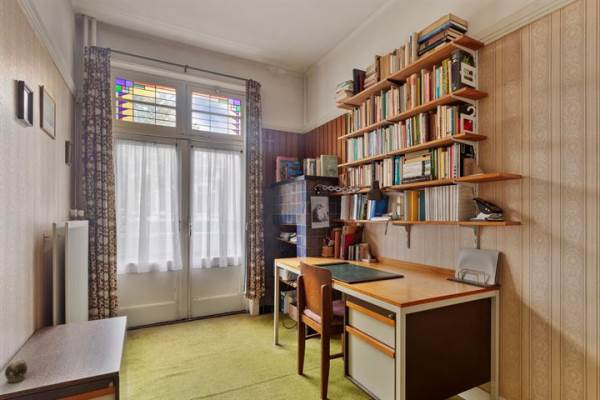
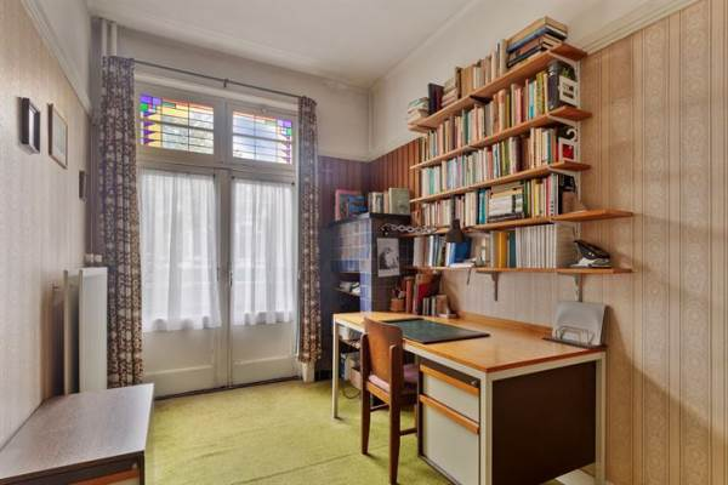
- decorative egg (16, 370)
